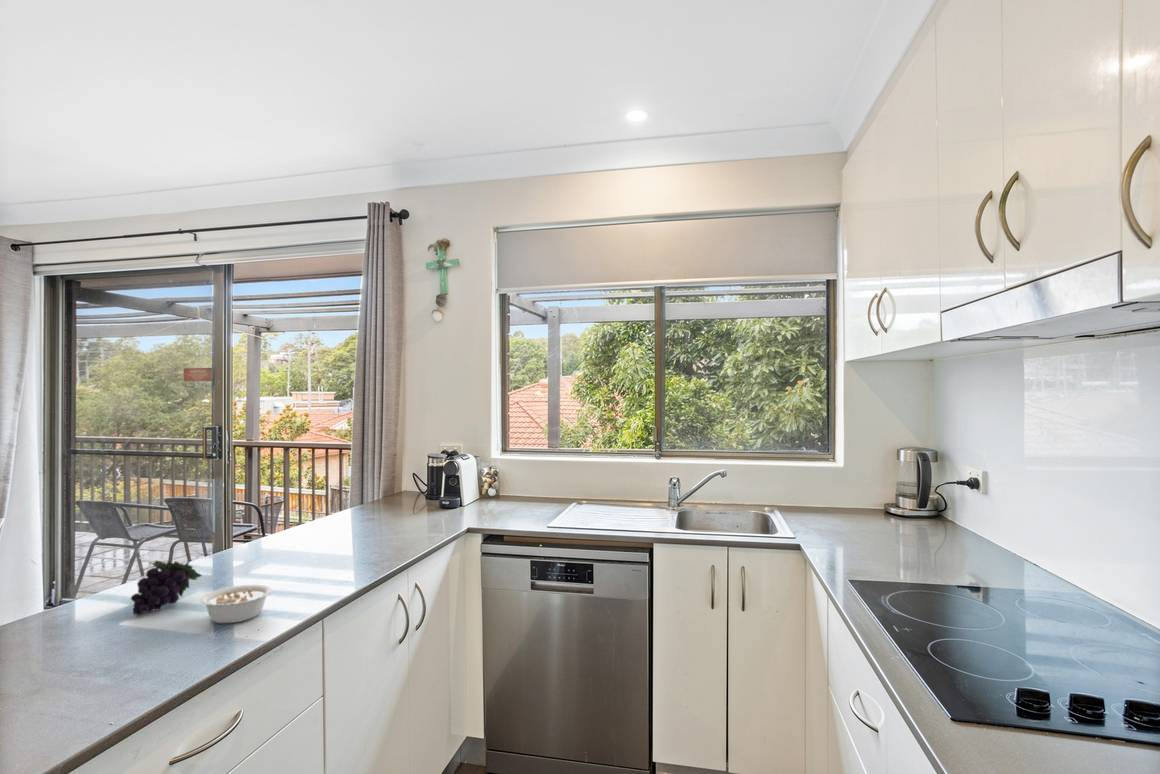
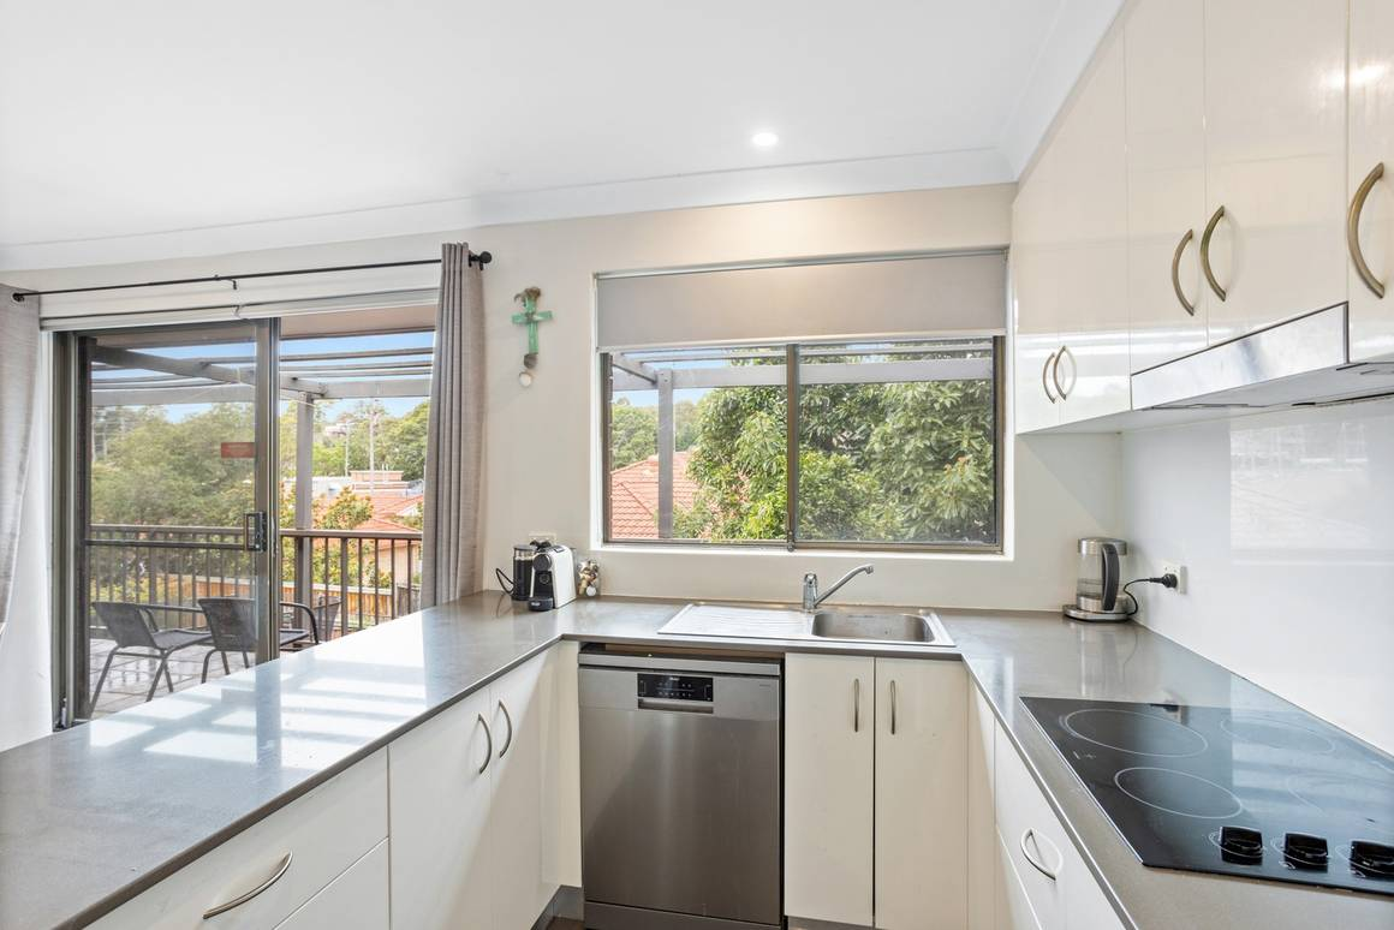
- legume (239, 602)
- fruit (166, 582)
